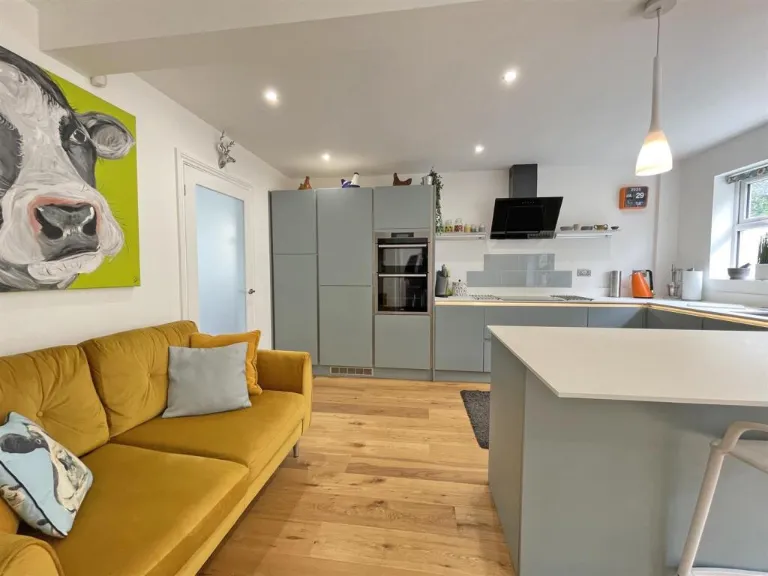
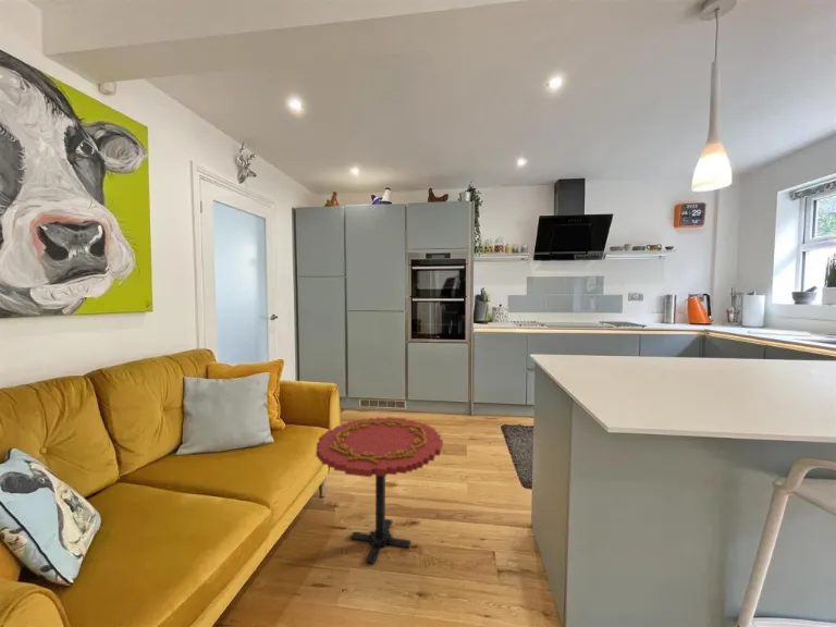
+ side table (380, 489)
